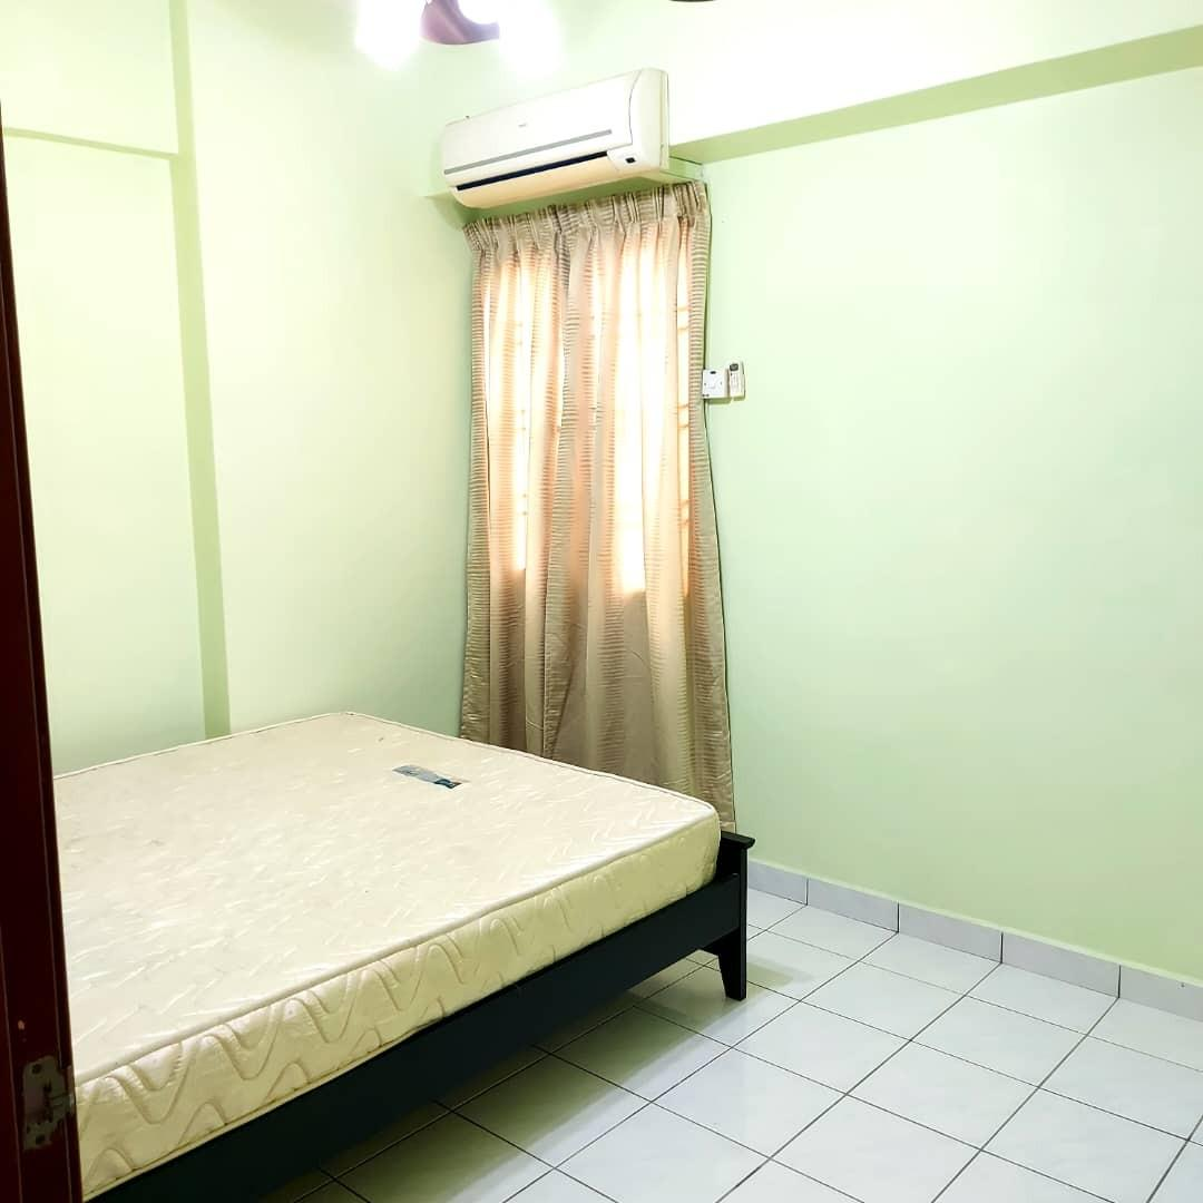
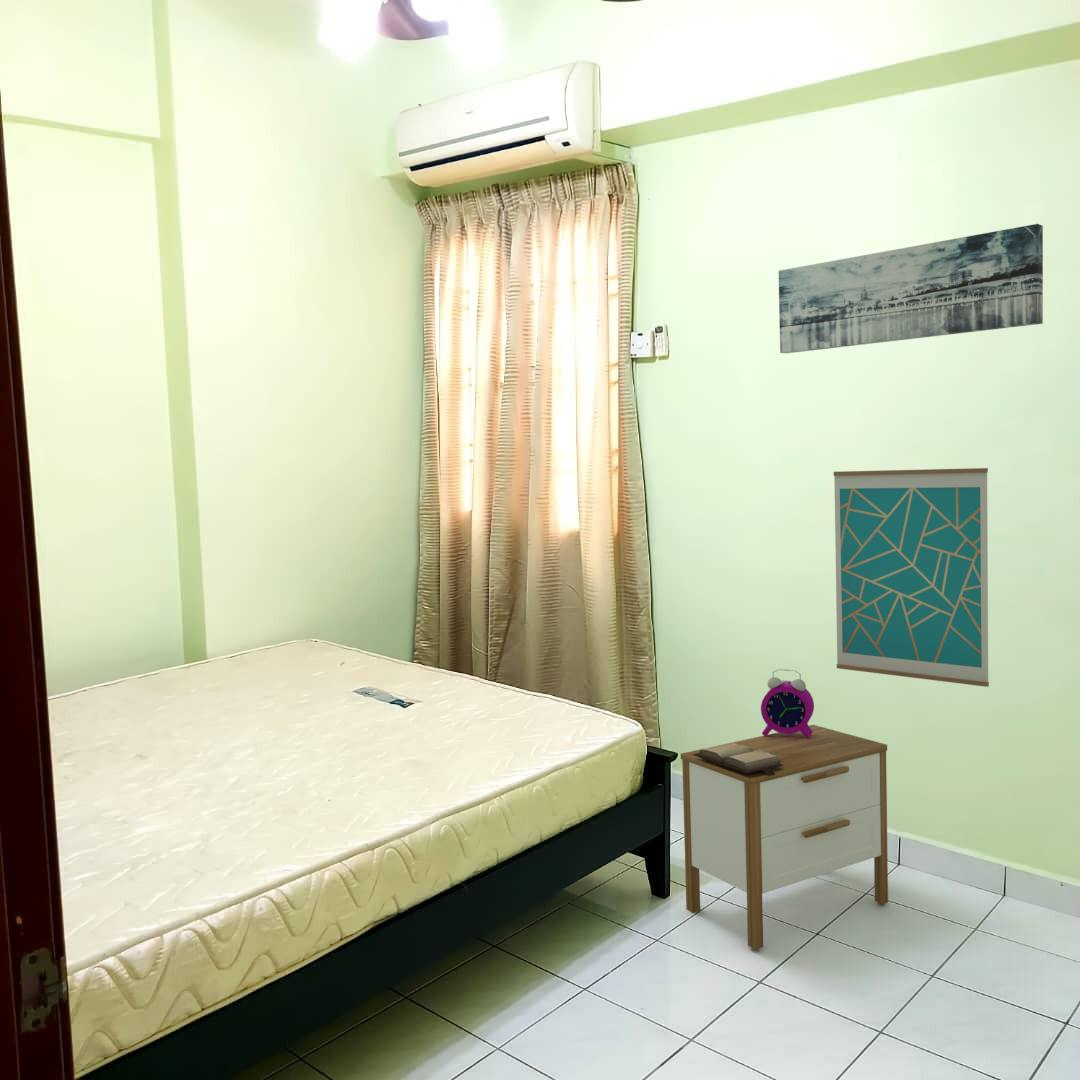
+ nightstand (787, 828)
+ wall art (899, 294)
+ hardback book (738, 756)
+ wall art (907, 574)
+ alarm clock (787, 701)
